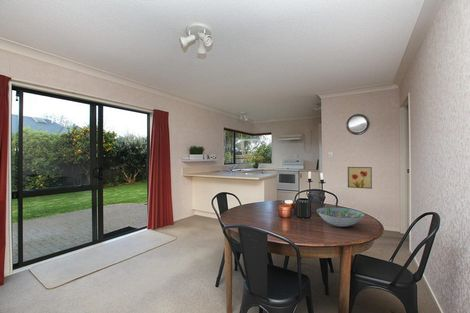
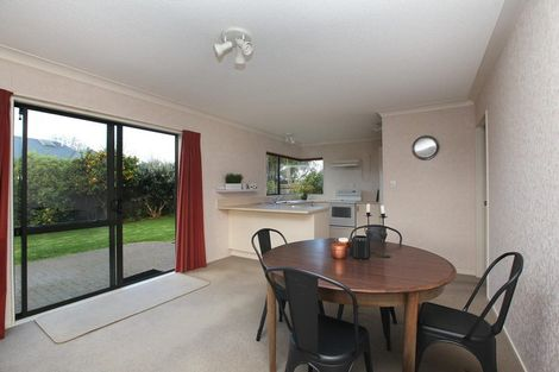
- wall art (359, 177)
- decorative bowl (339, 218)
